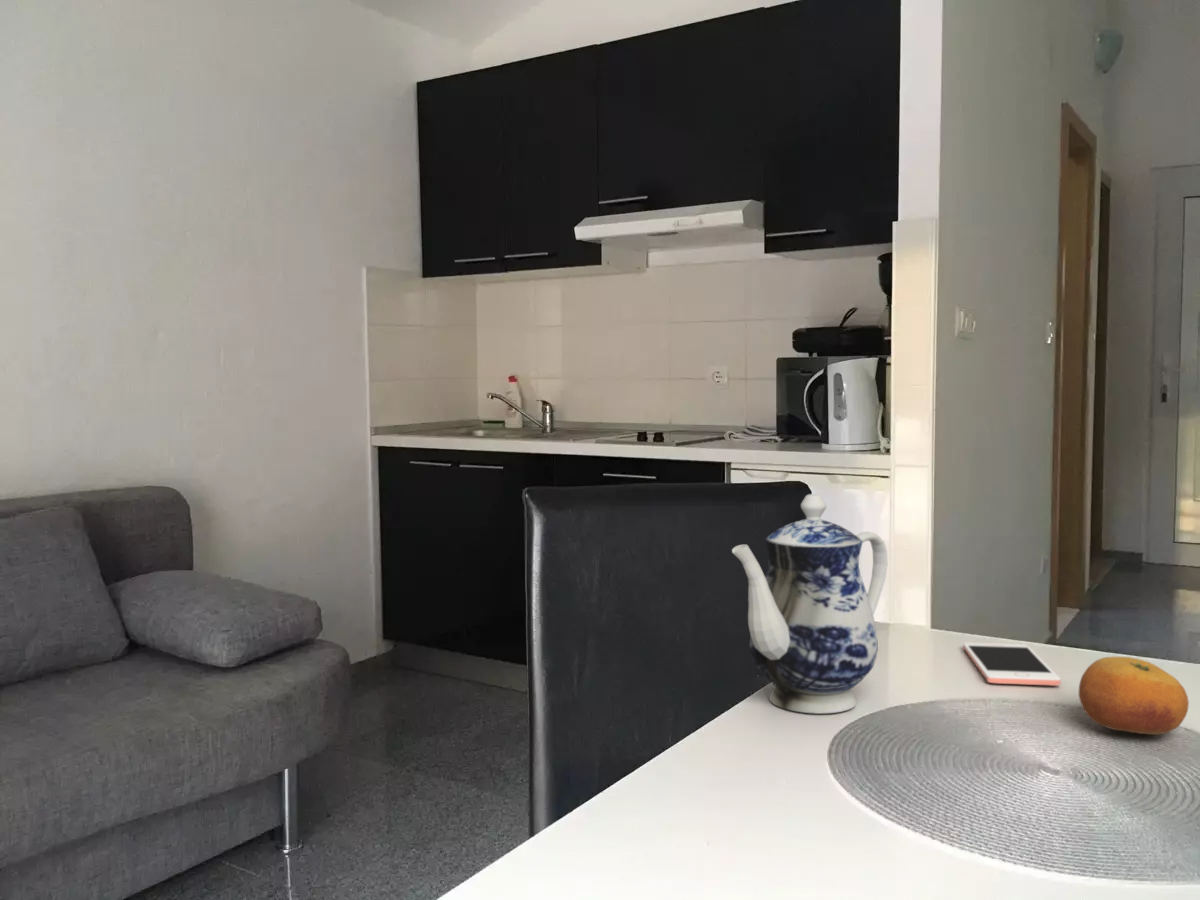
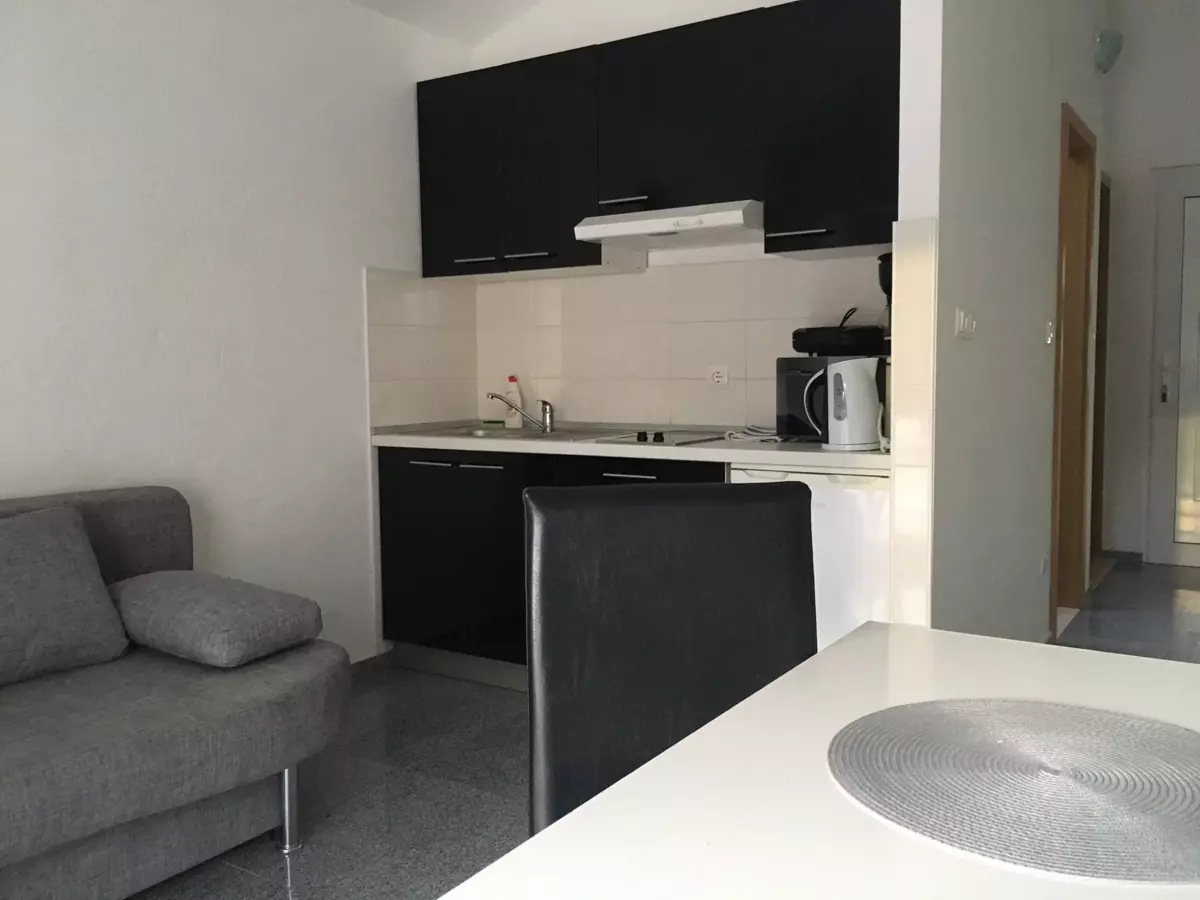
- teapot (812, 598)
- cell phone (1008, 662)
- fruit (1131, 695)
